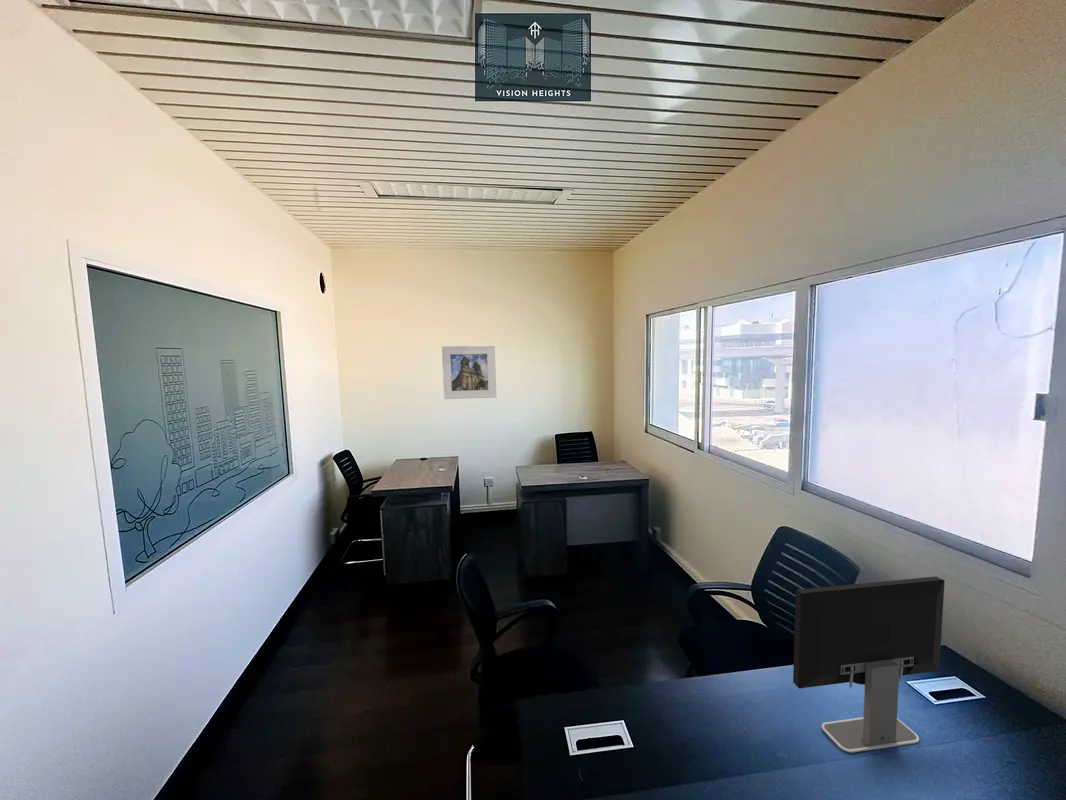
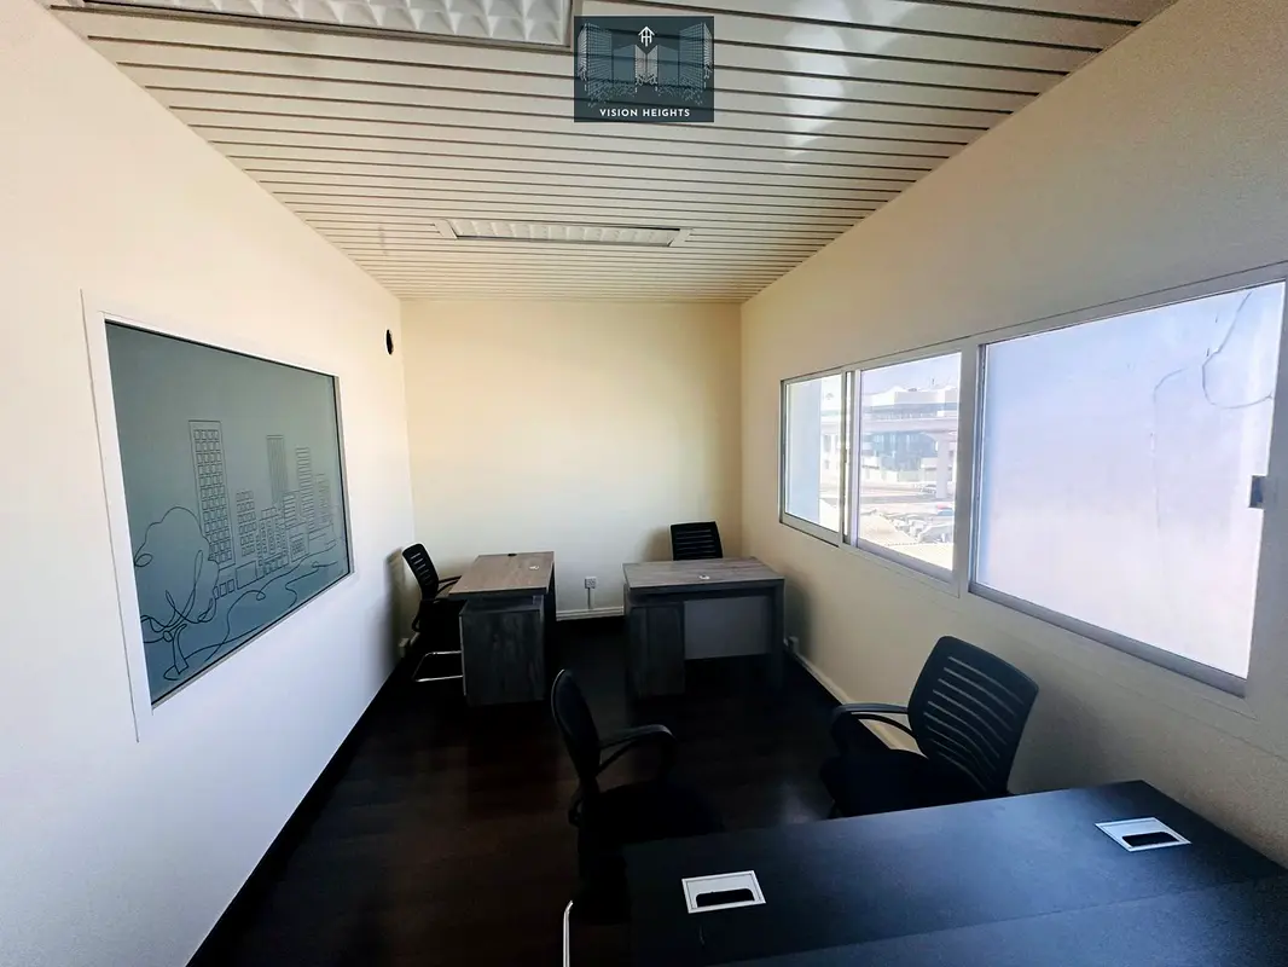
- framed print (469, 372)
- computer monitor (871, 661)
